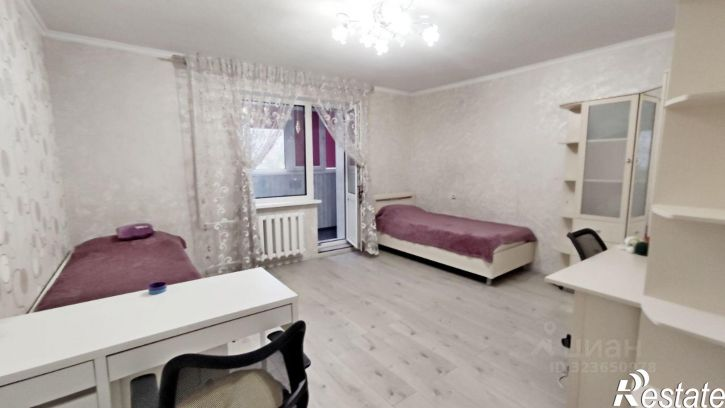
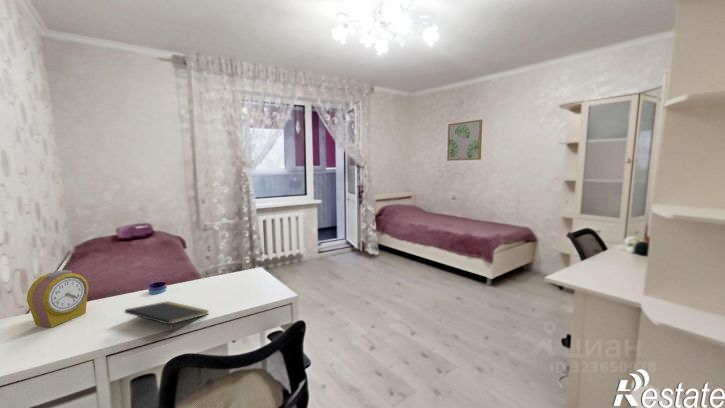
+ wall art (463, 141)
+ notepad (168, 311)
+ alarm clock (60, 295)
